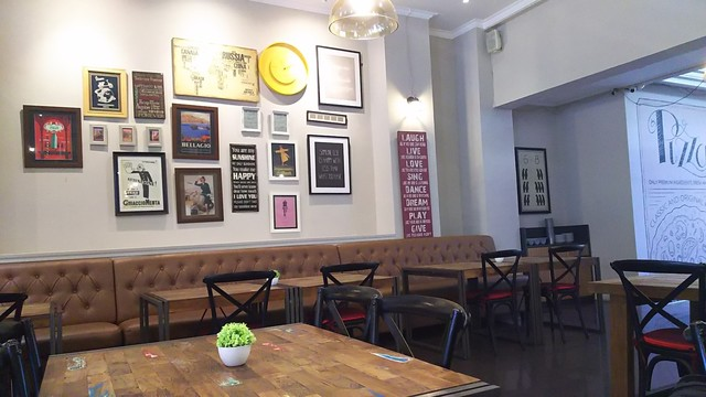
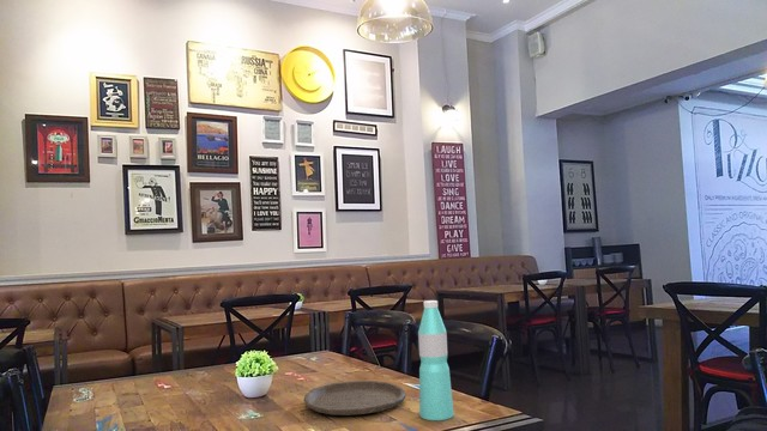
+ plate (355, 397)
+ water bottle (433, 357)
